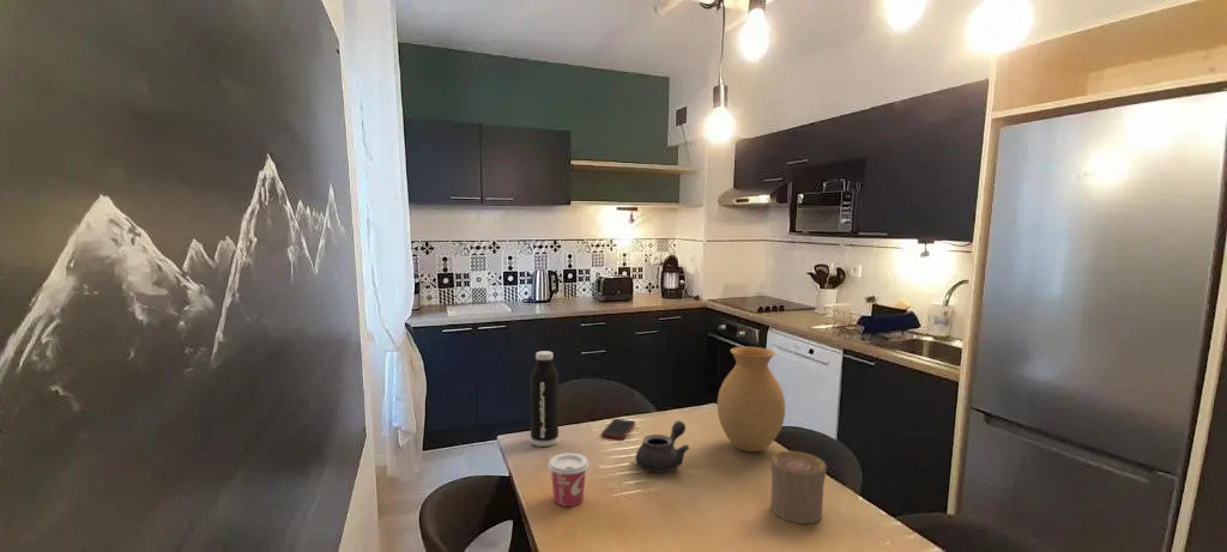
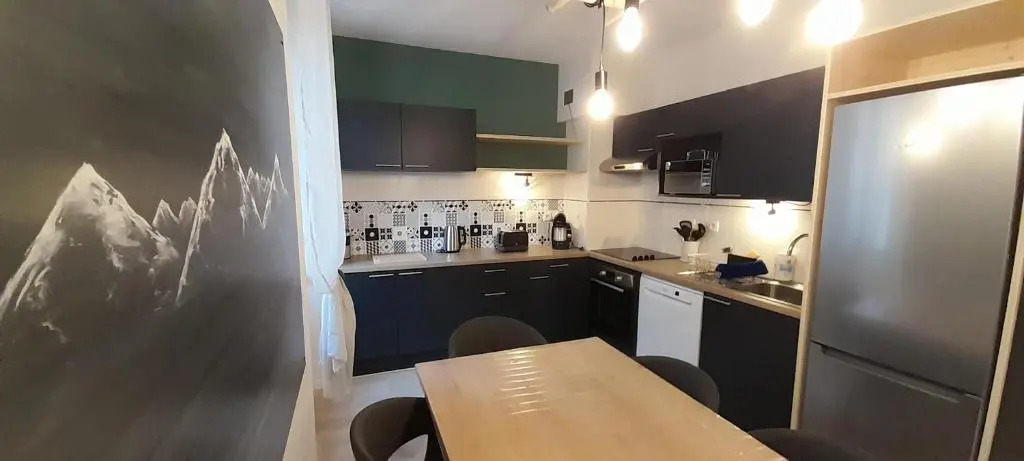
- teapot (666, 445)
- vase (750, 399)
- cup (568, 479)
- water bottle (544, 396)
- cell phone (618, 427)
- cup (797, 485)
